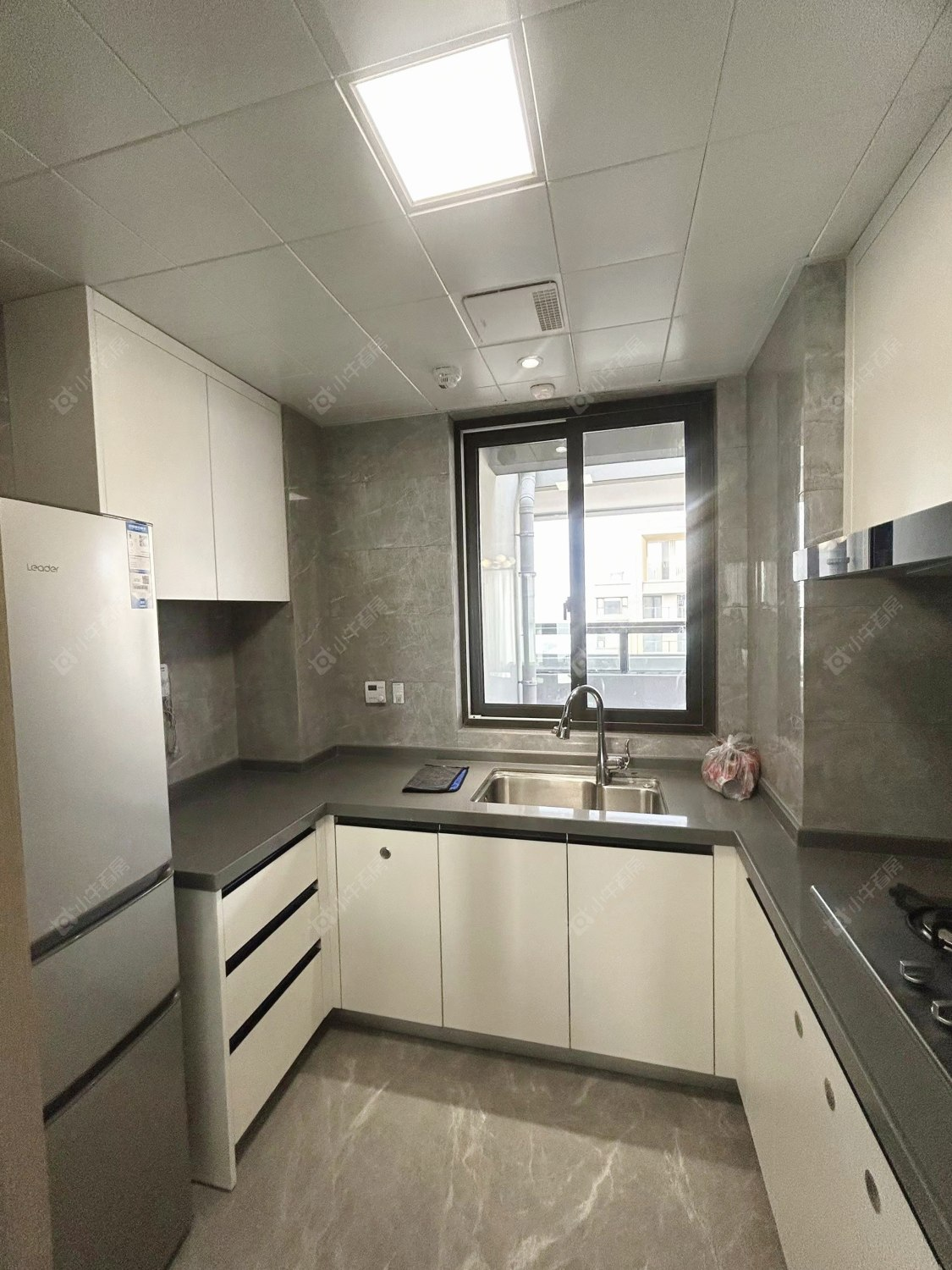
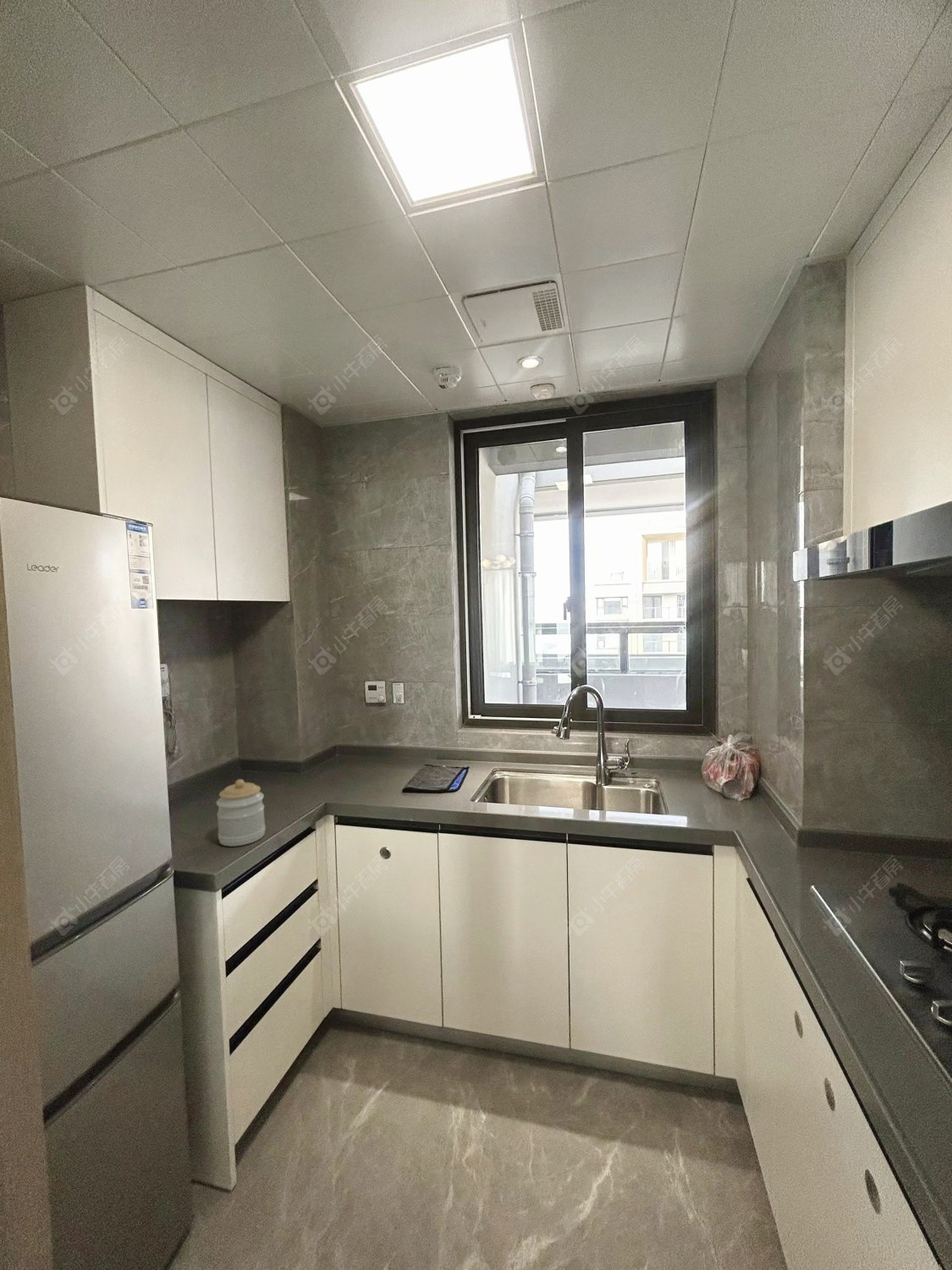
+ jar (240, 809)
